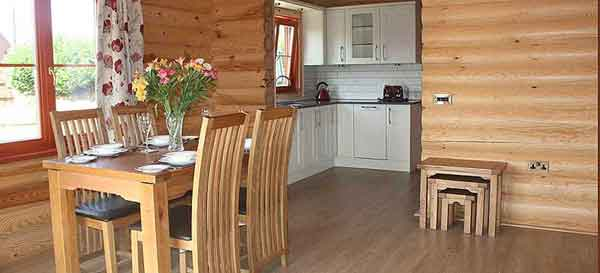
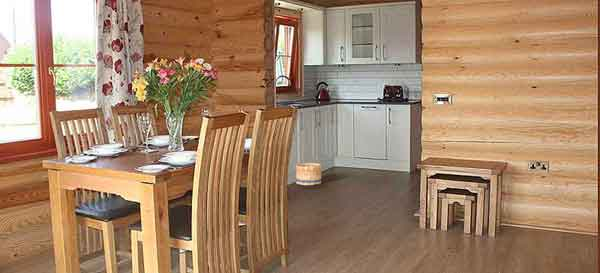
+ basket (308, 174)
